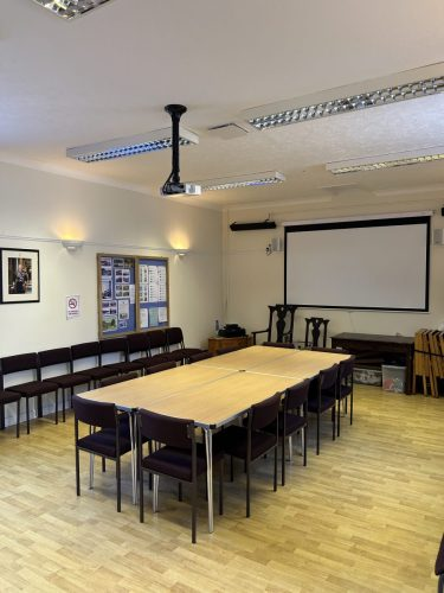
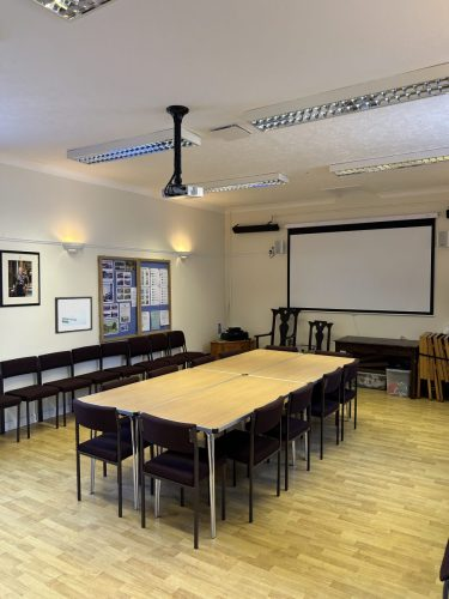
+ wall art (74, 314)
